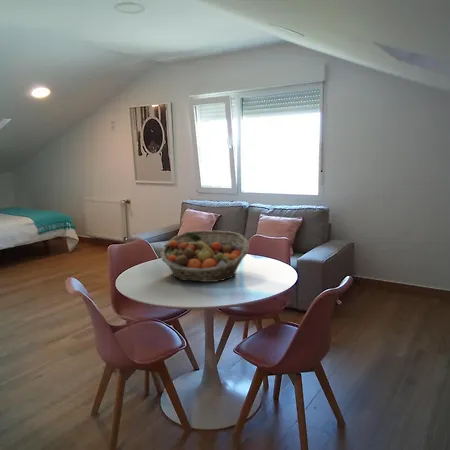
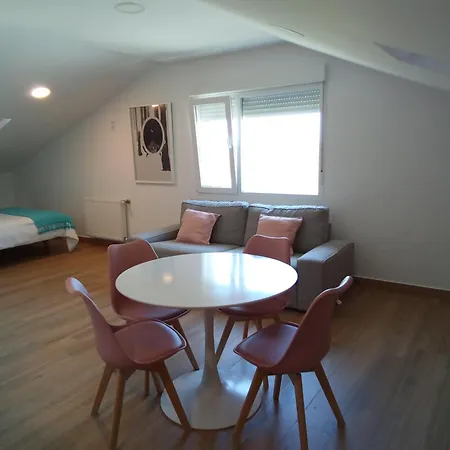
- fruit basket (204, 255)
